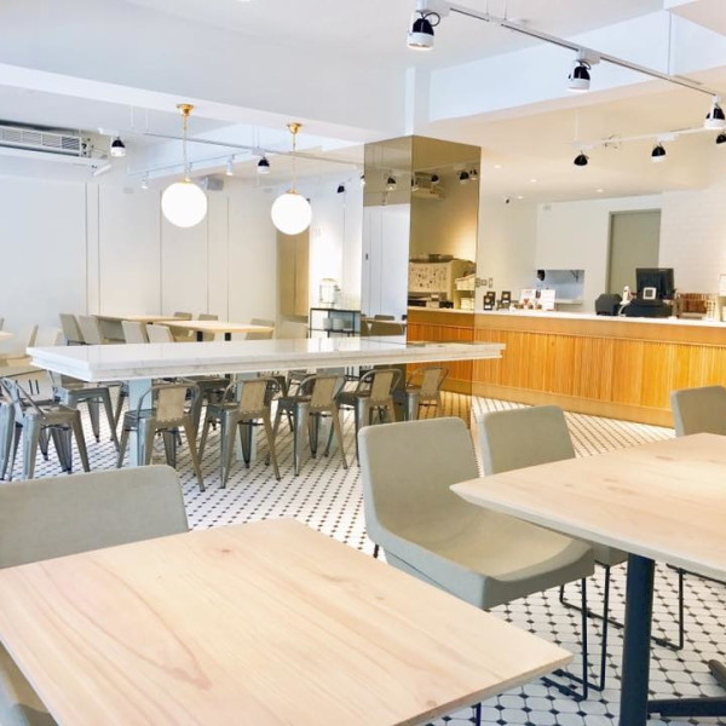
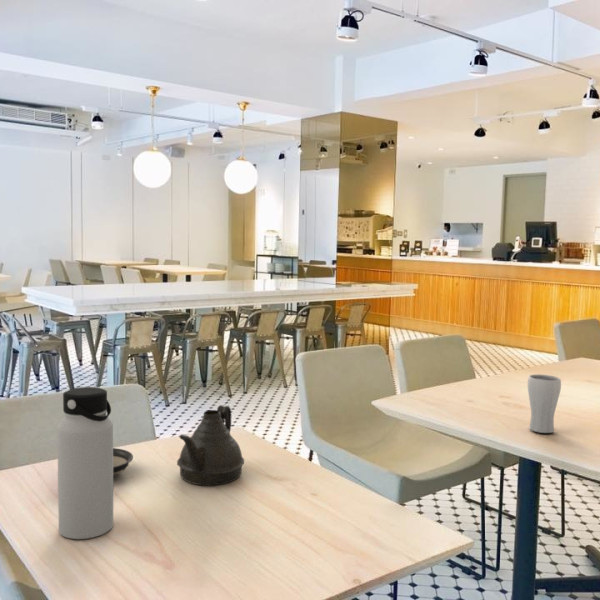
+ saucer (113, 465)
+ water bottle (85, 459)
+ teapot (204, 446)
+ drinking glass (543, 404)
